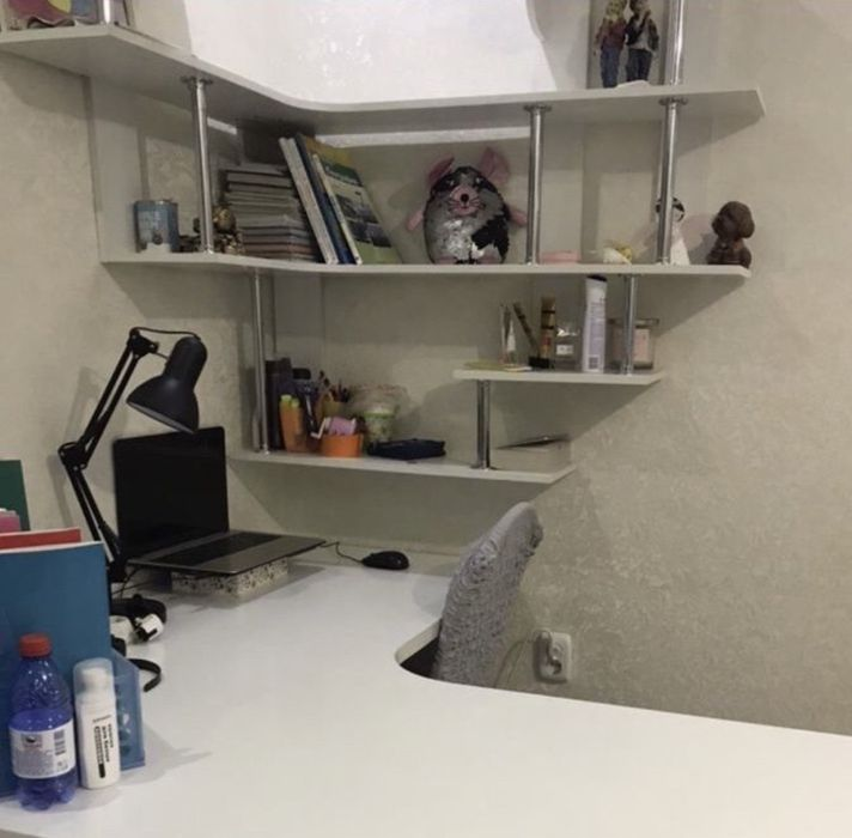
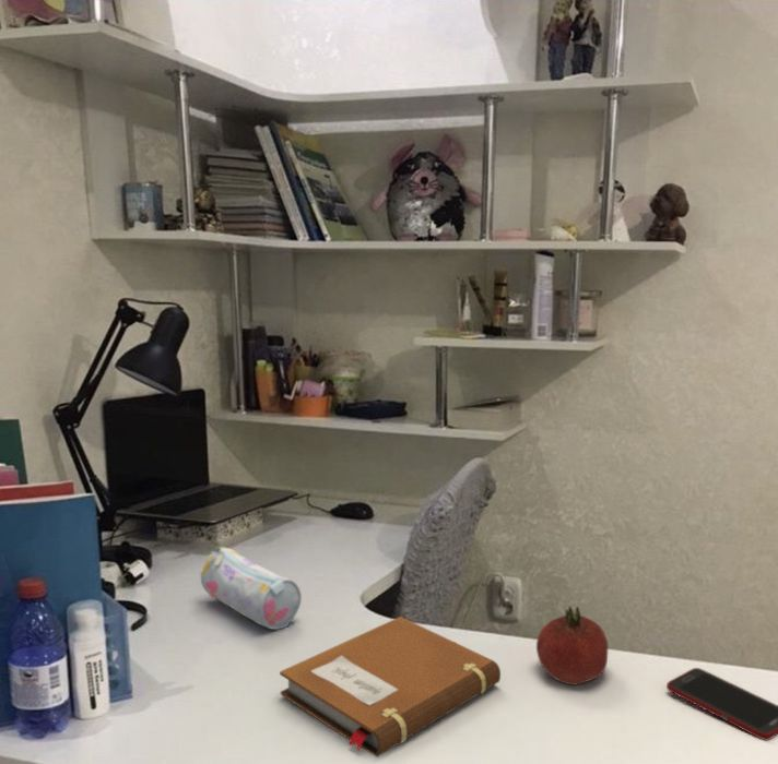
+ cell phone (728, 702)
+ pencil case (249, 585)
+ notebook (388, 680)
+ fruit (571, 638)
